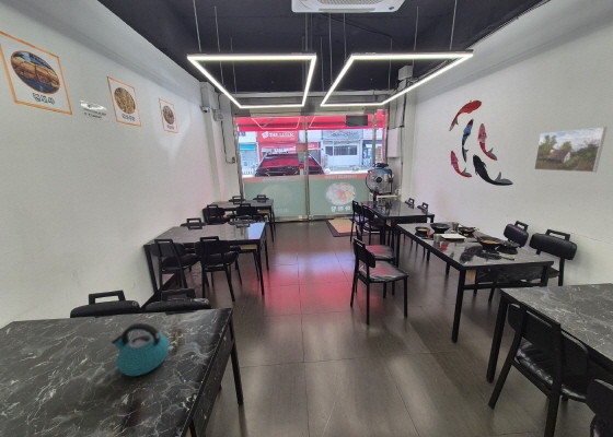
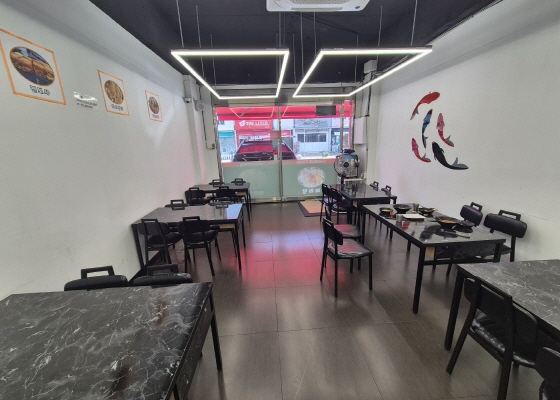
- kettle (138, 343)
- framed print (565, 151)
